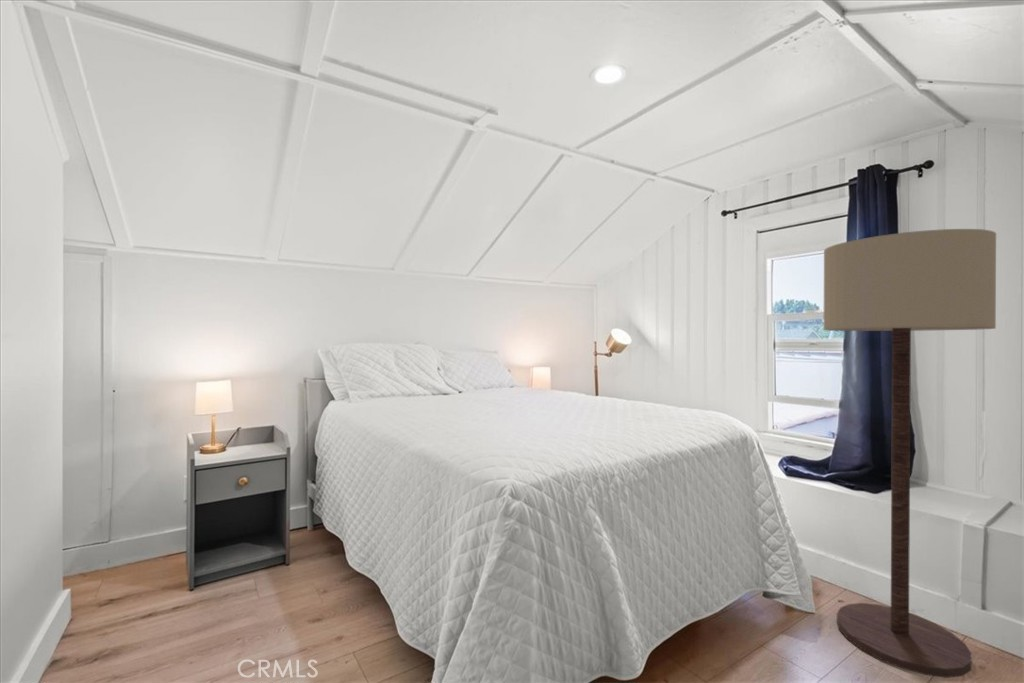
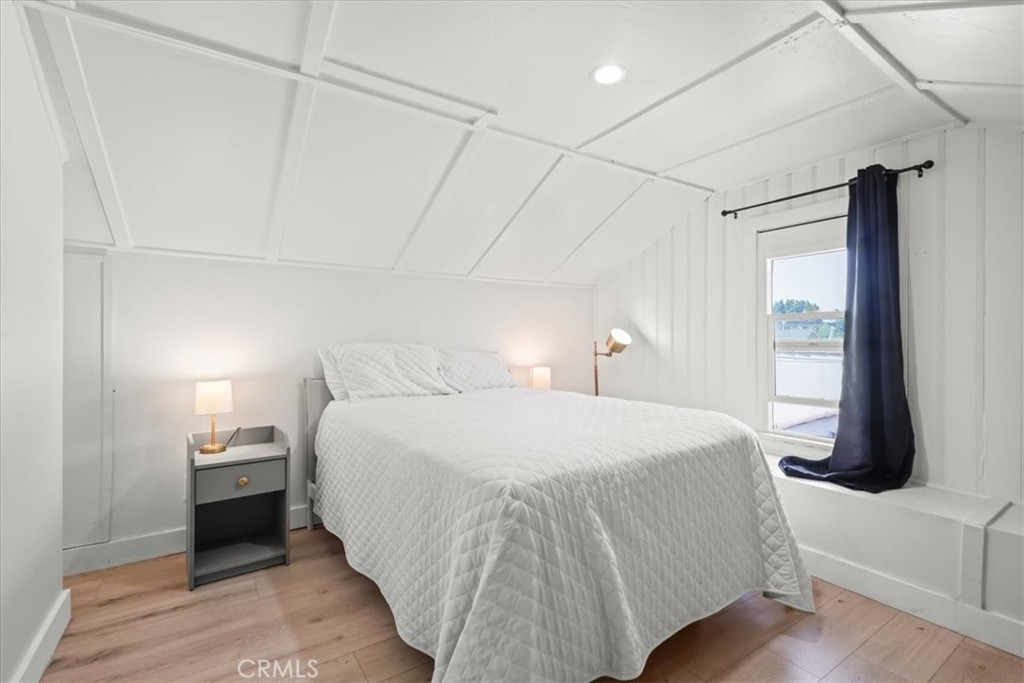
- floor lamp (901, 442)
